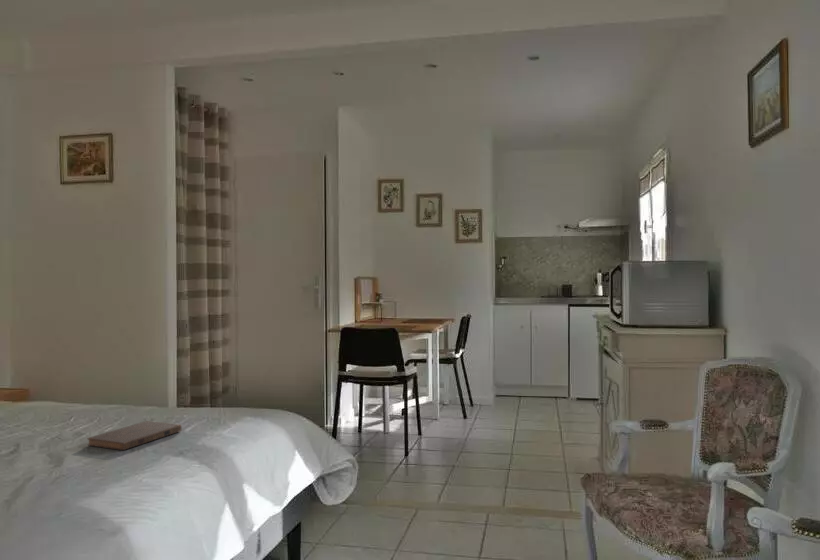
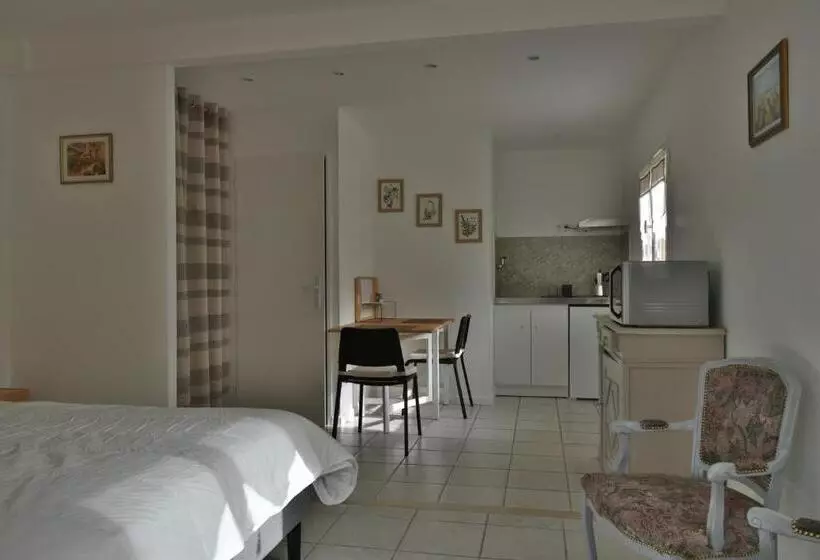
- book (136, 434)
